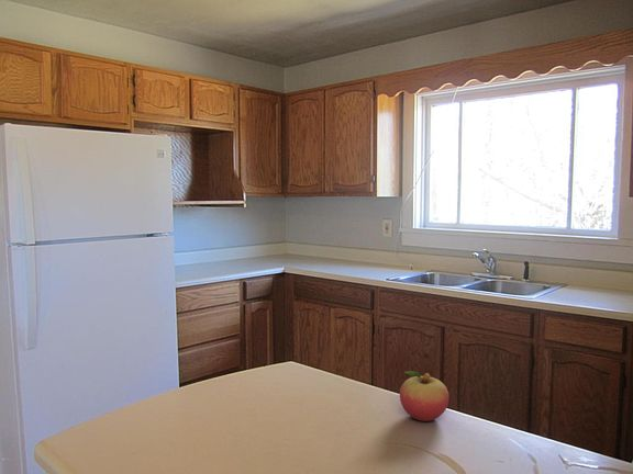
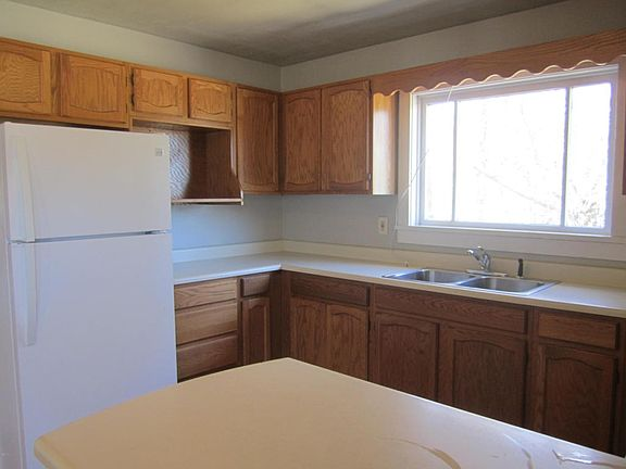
- fruit (423, 393)
